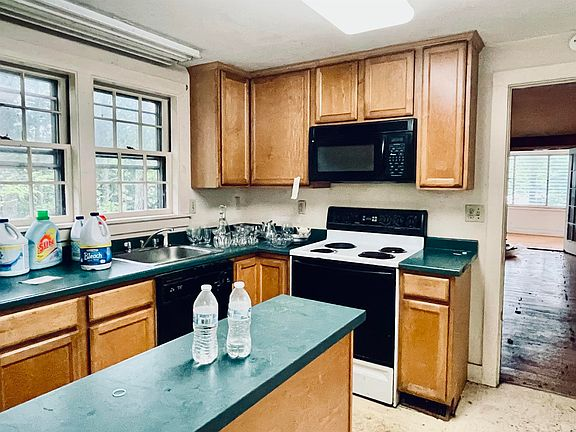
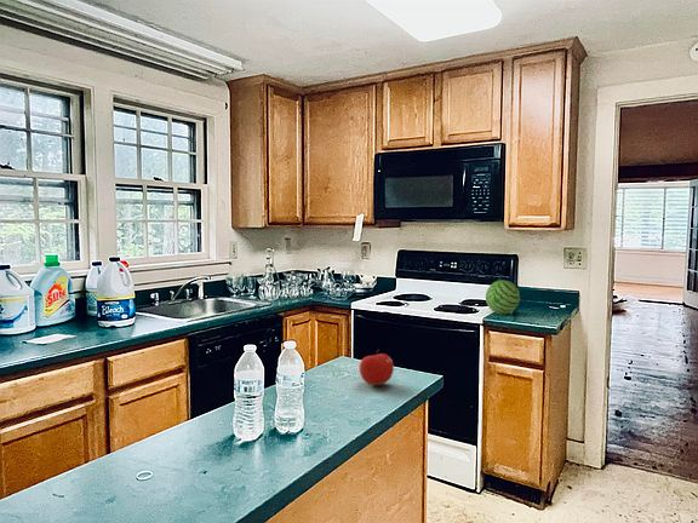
+ fruit (376, 367)
+ fruit (502, 294)
